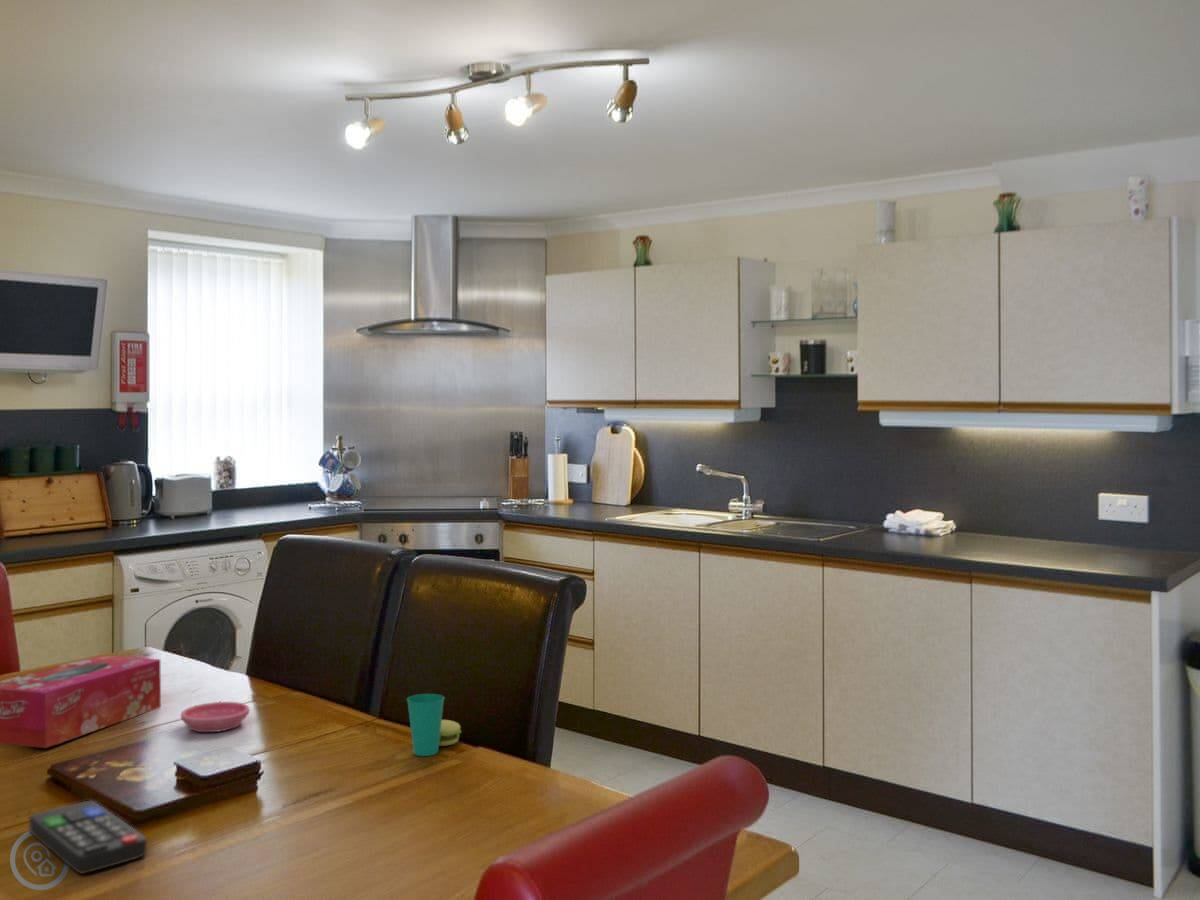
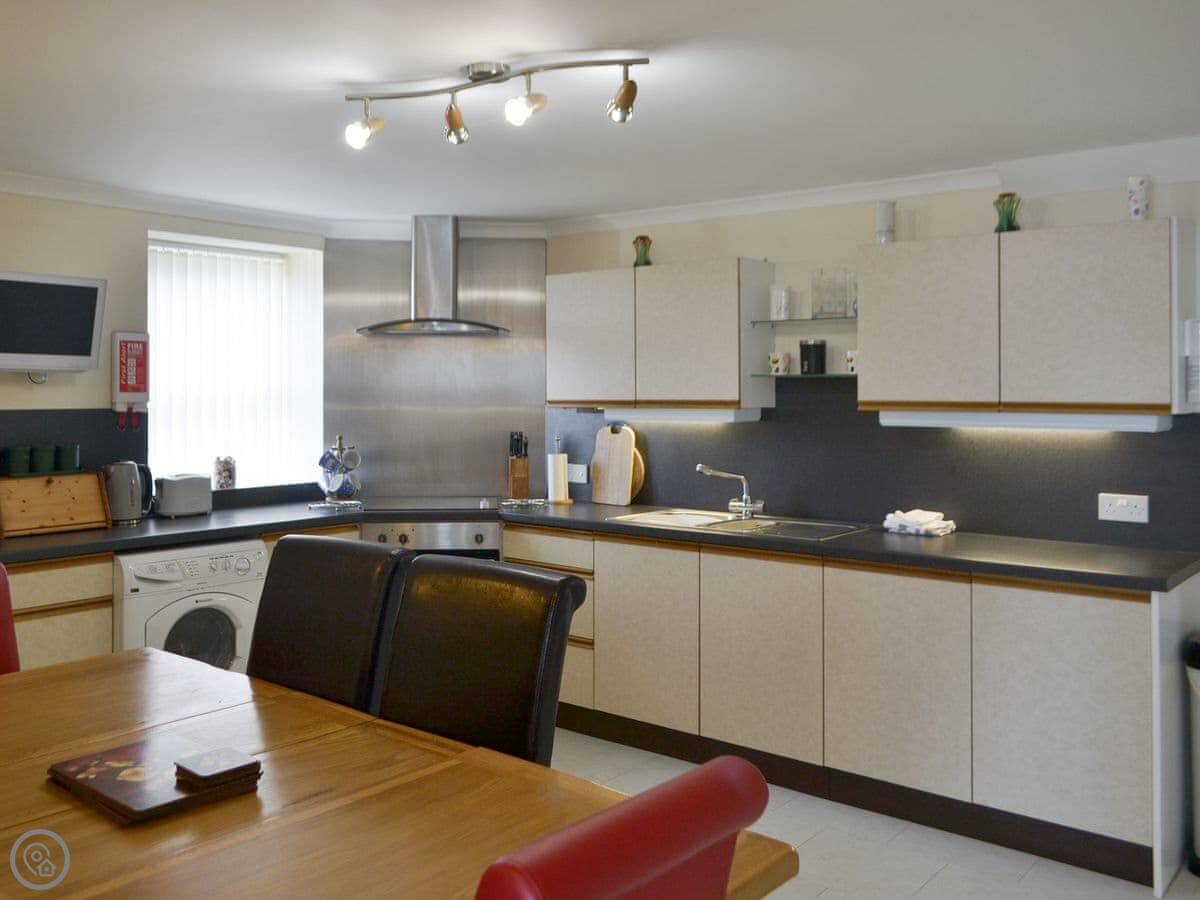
- saucer (215, 717)
- cup (434, 720)
- remote control (86, 833)
- tissue box (75, 697)
